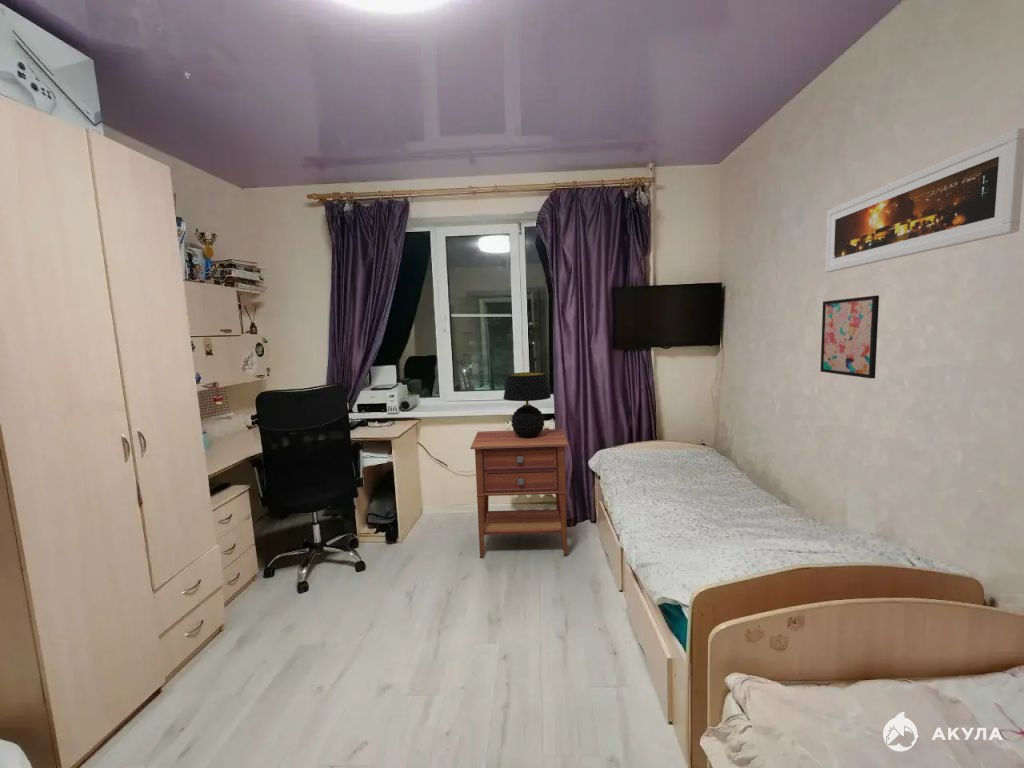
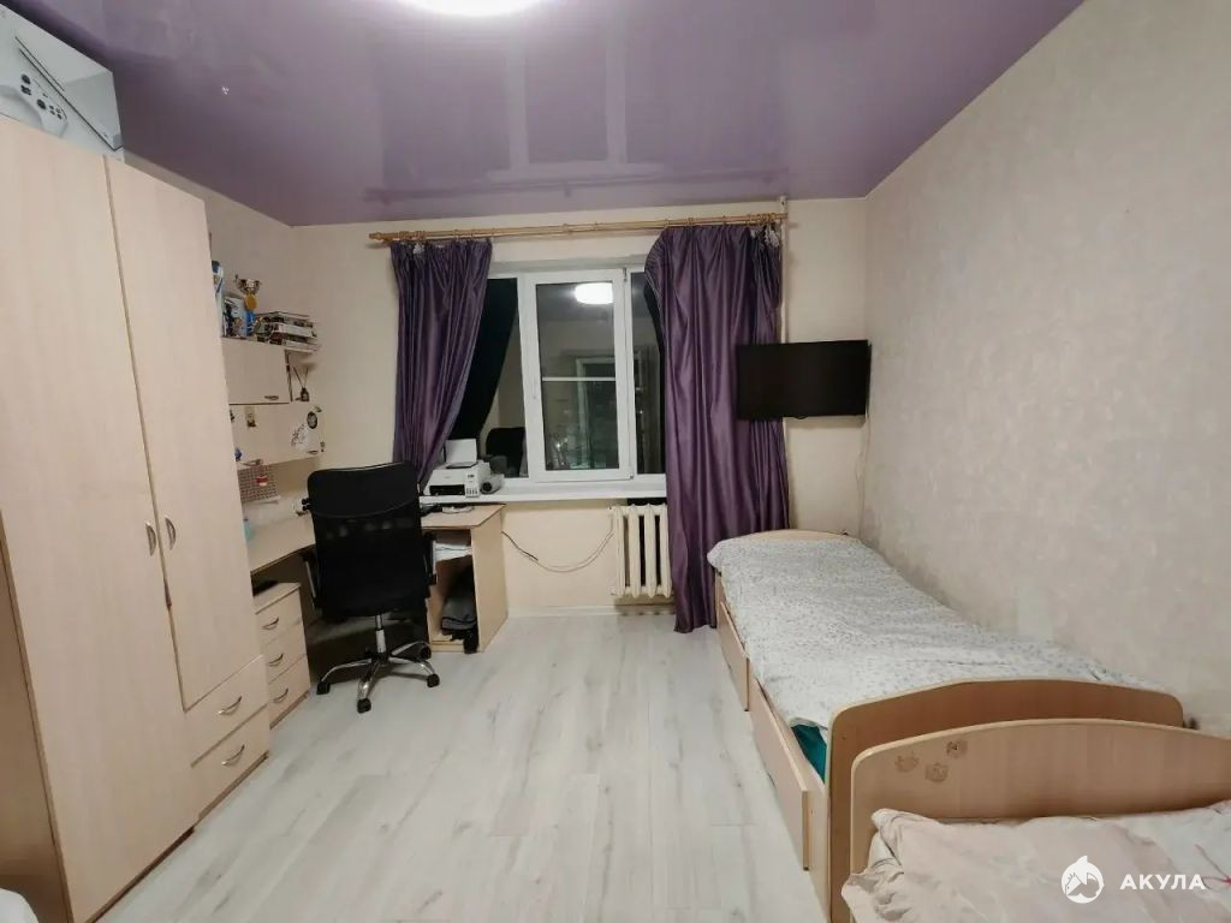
- table lamp (527, 405)
- nightstand (521, 490)
- wall art (847, 337)
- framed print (900, 218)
